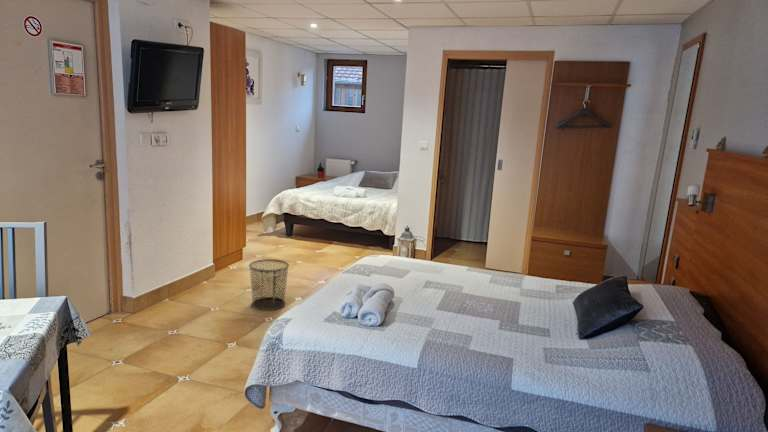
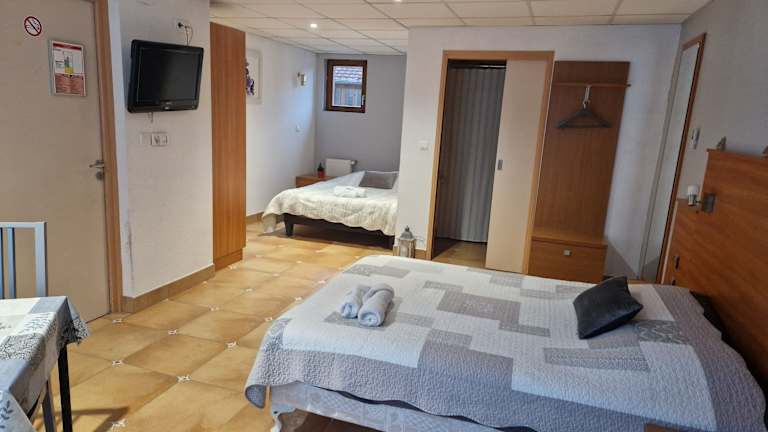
- waste bin (269, 284)
